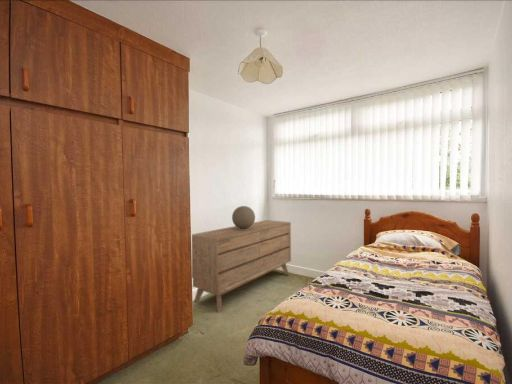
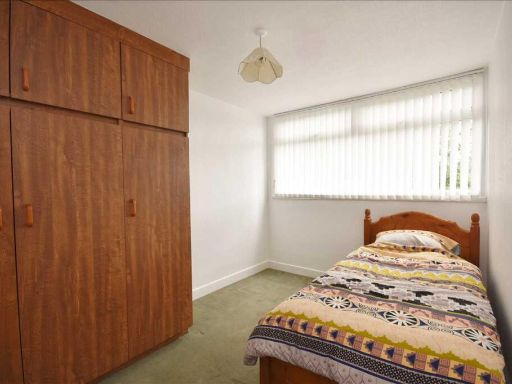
- decorative sphere (243, 217)
- dresser (247, 257)
